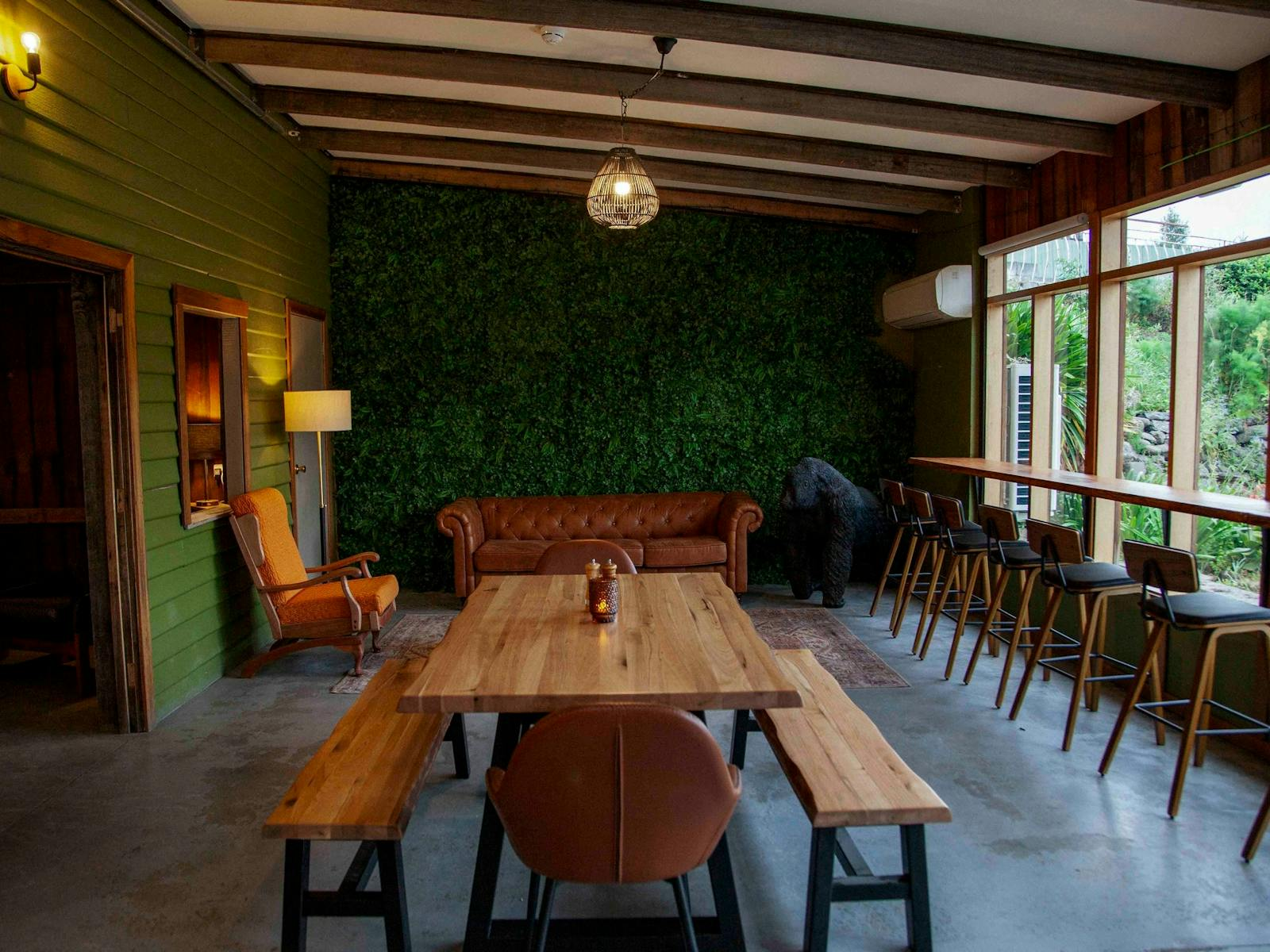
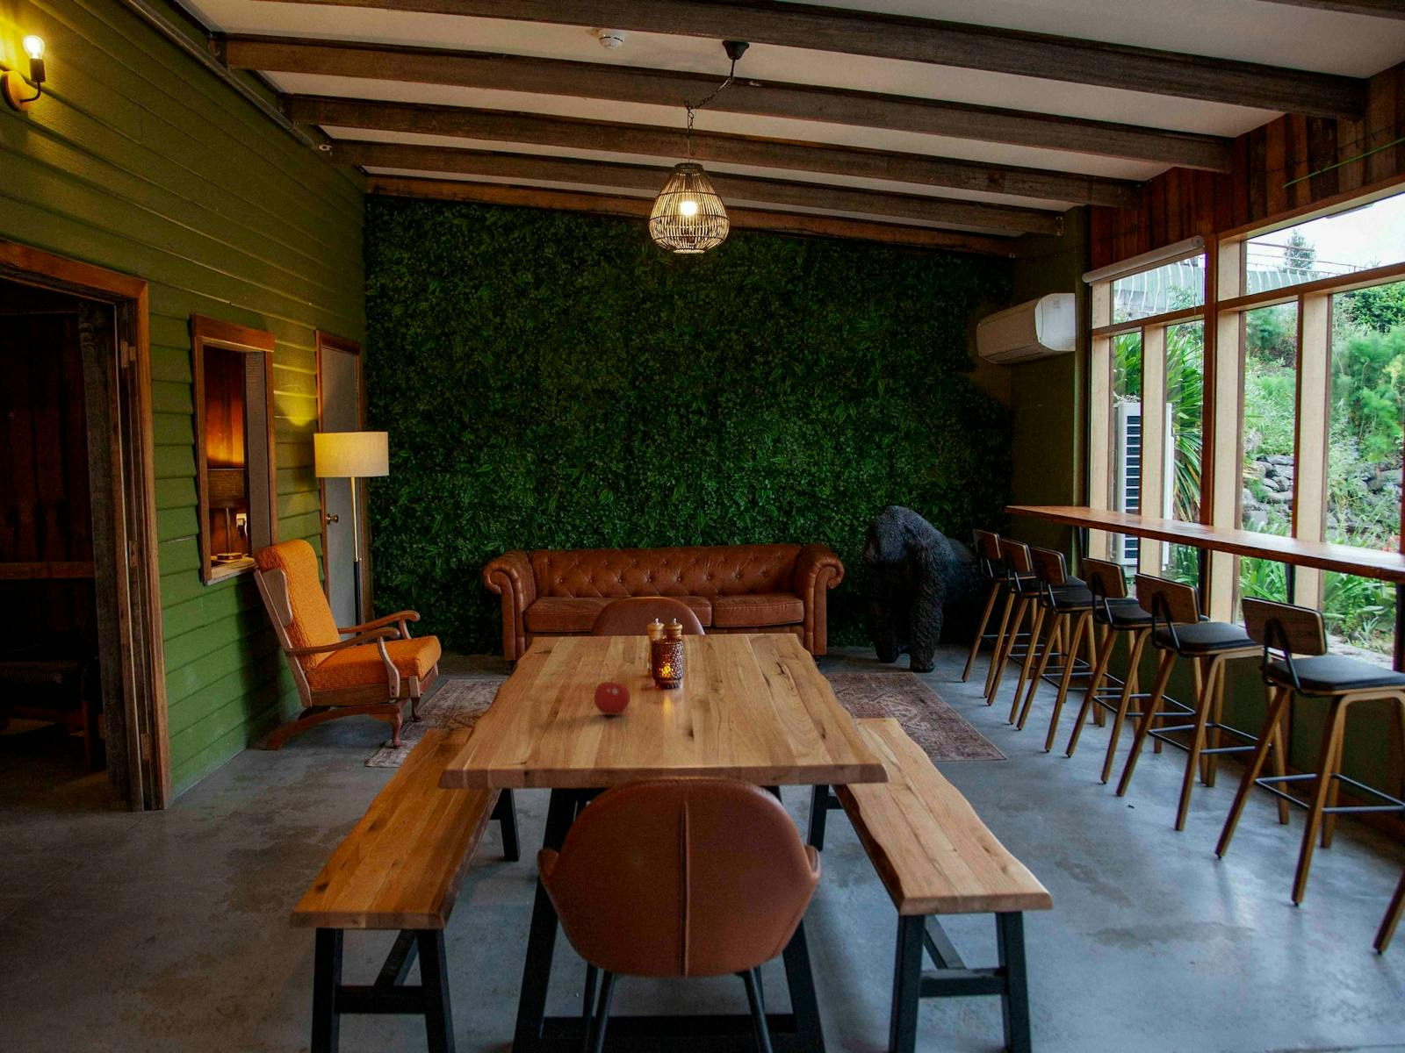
+ fruit (612, 695)
